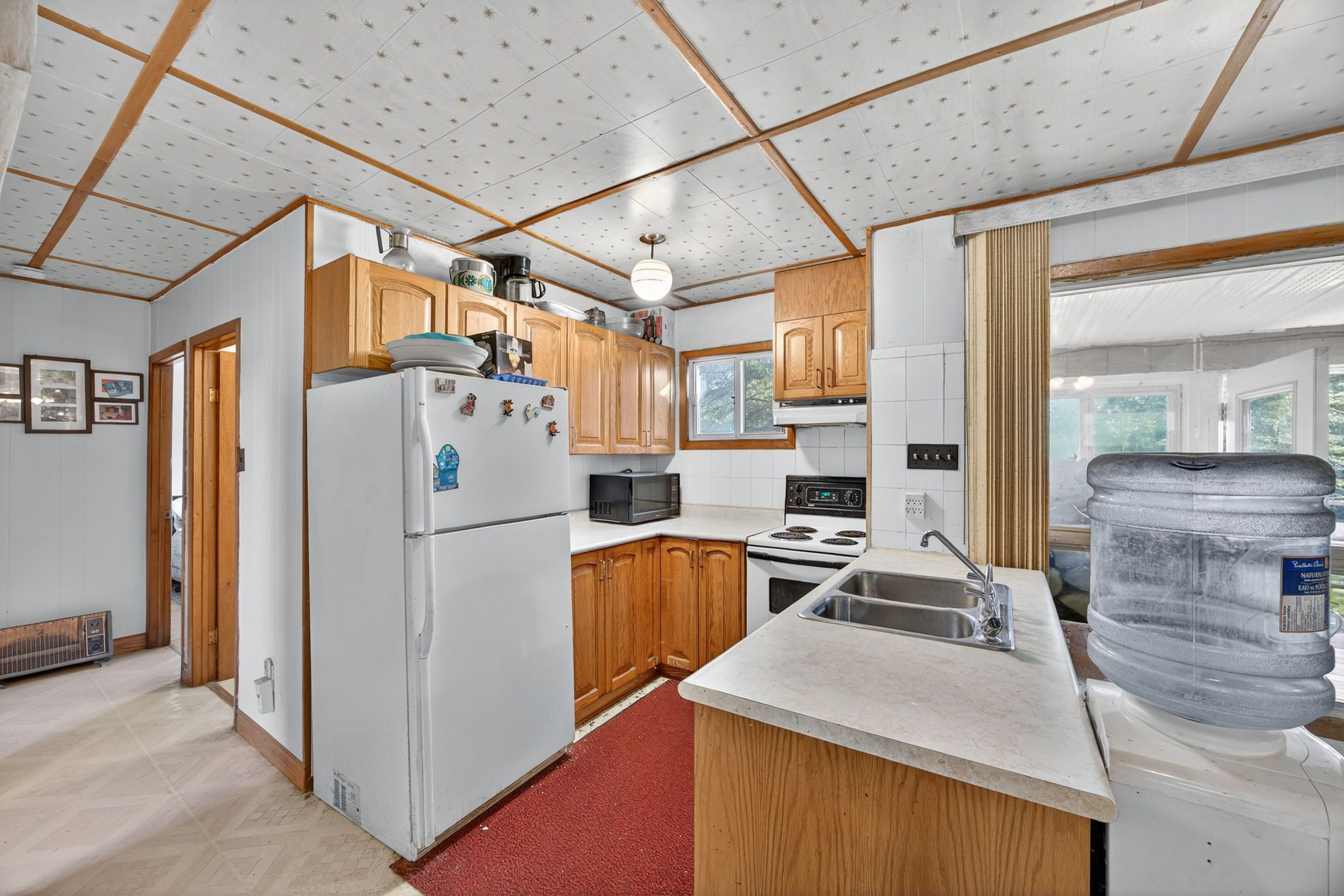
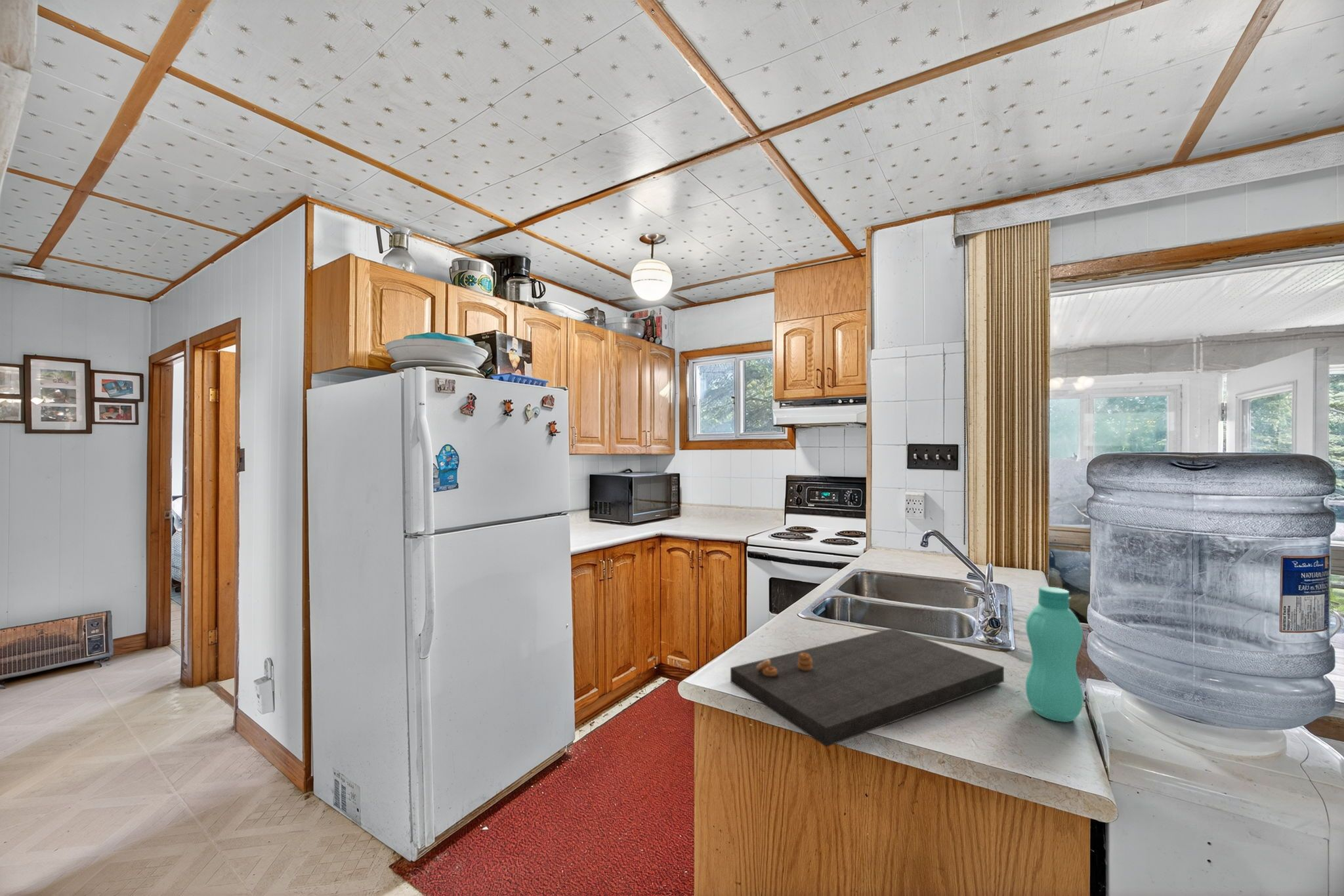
+ bottle (1053, 651)
+ cutting board (867, 667)
